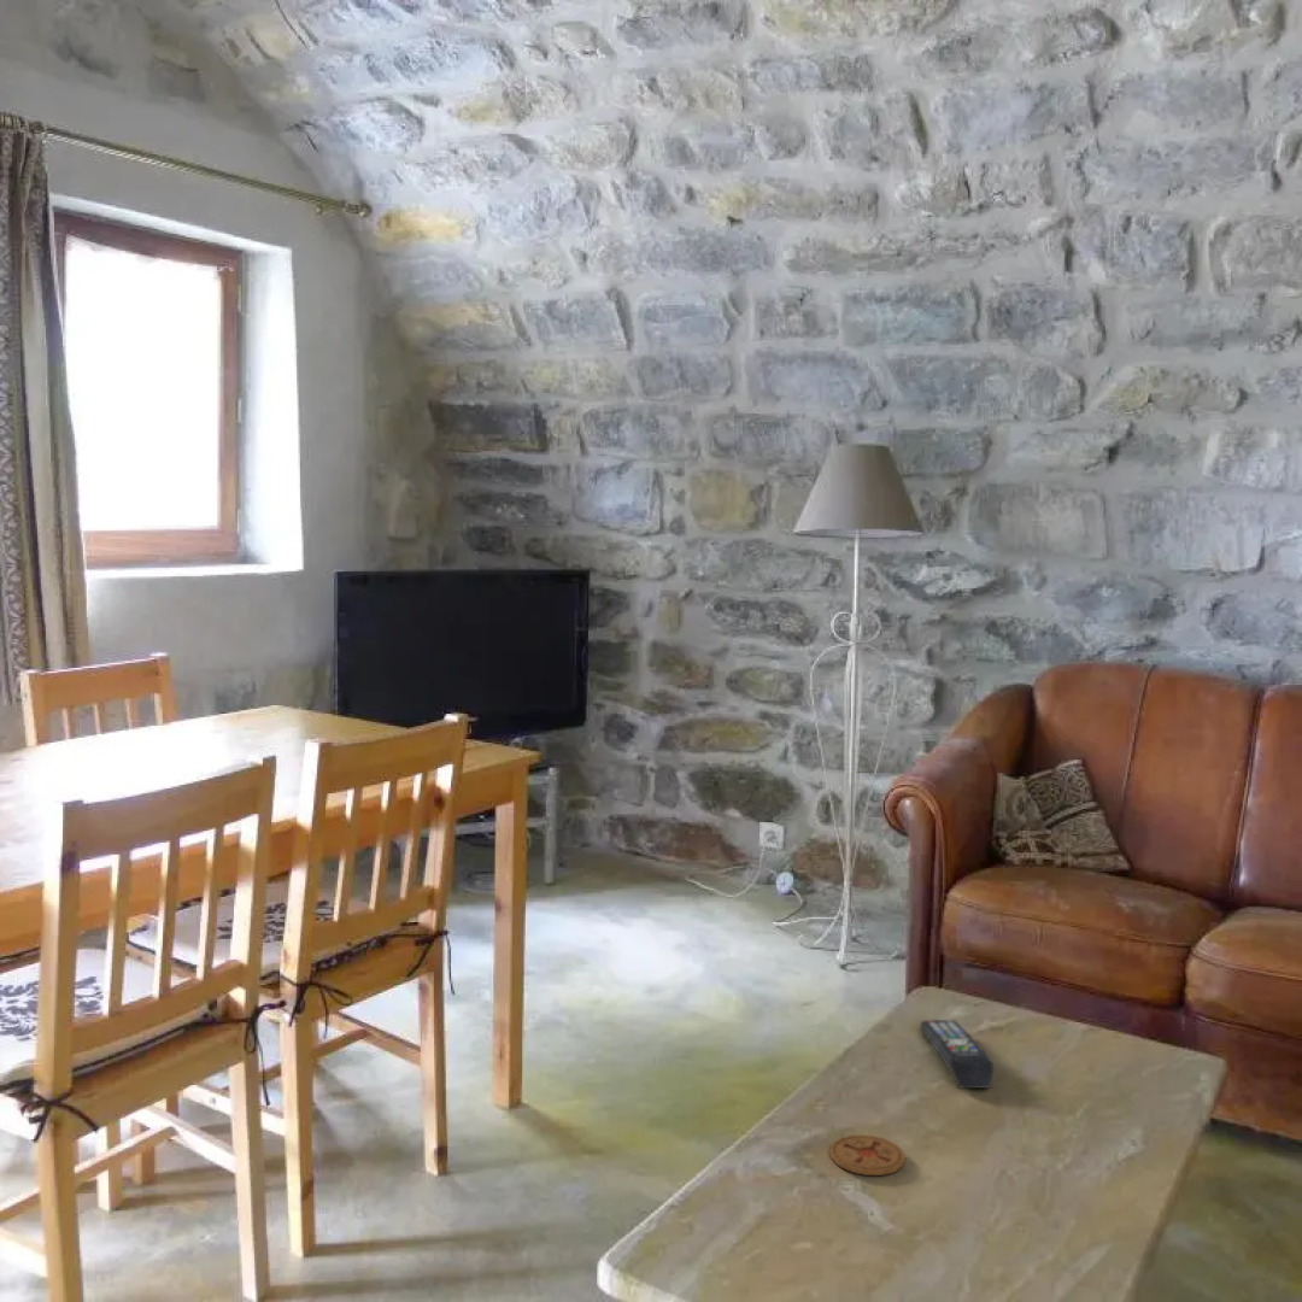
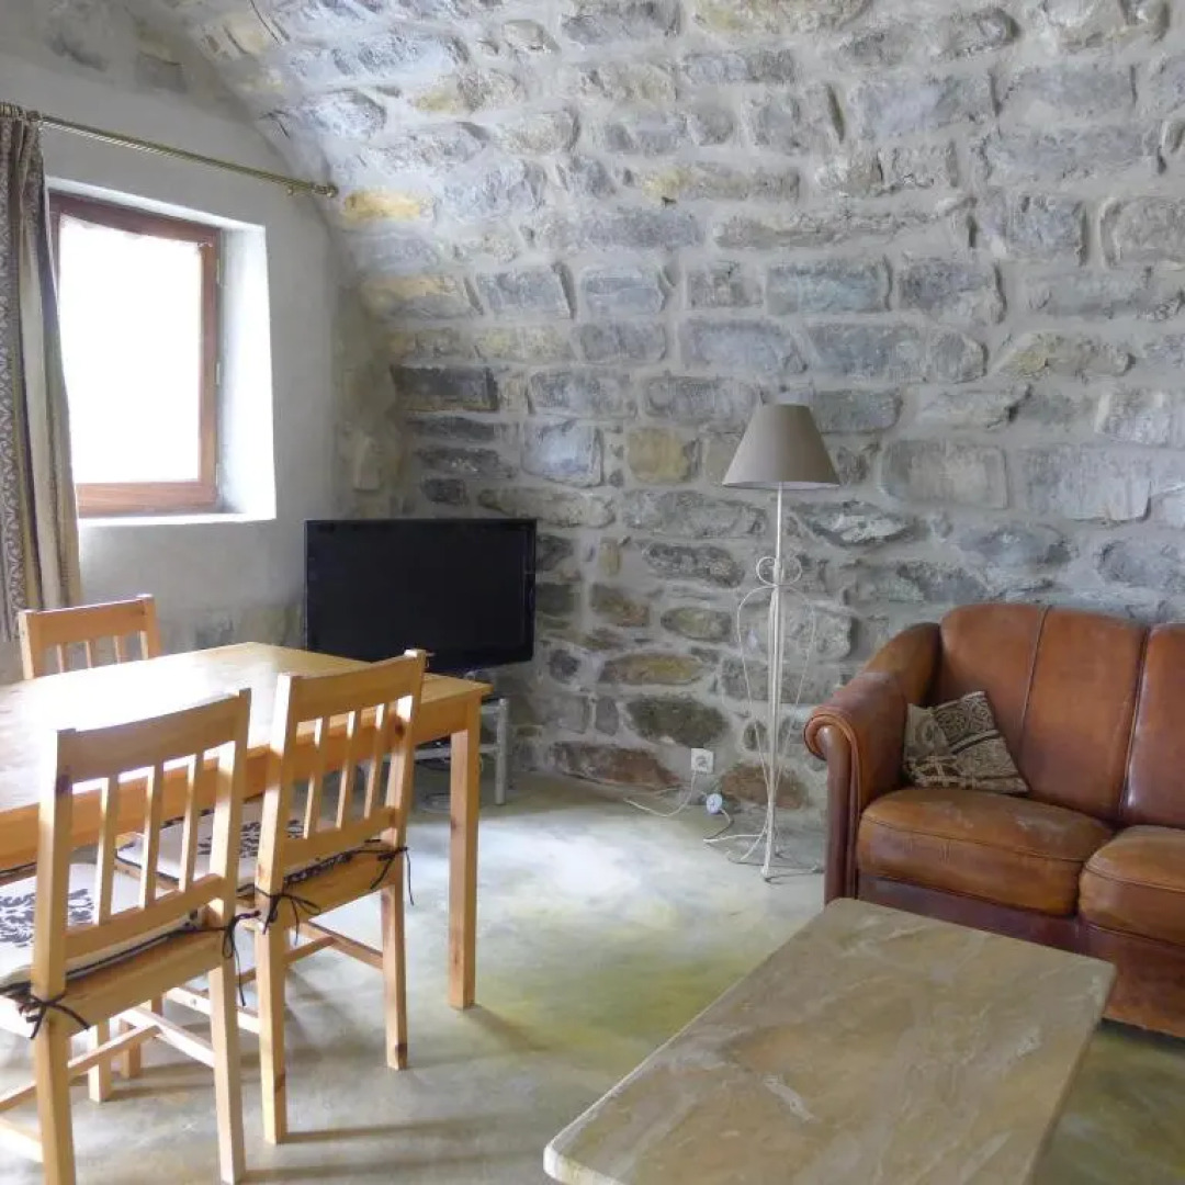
- coaster (867, 1154)
- remote control (955, 1048)
